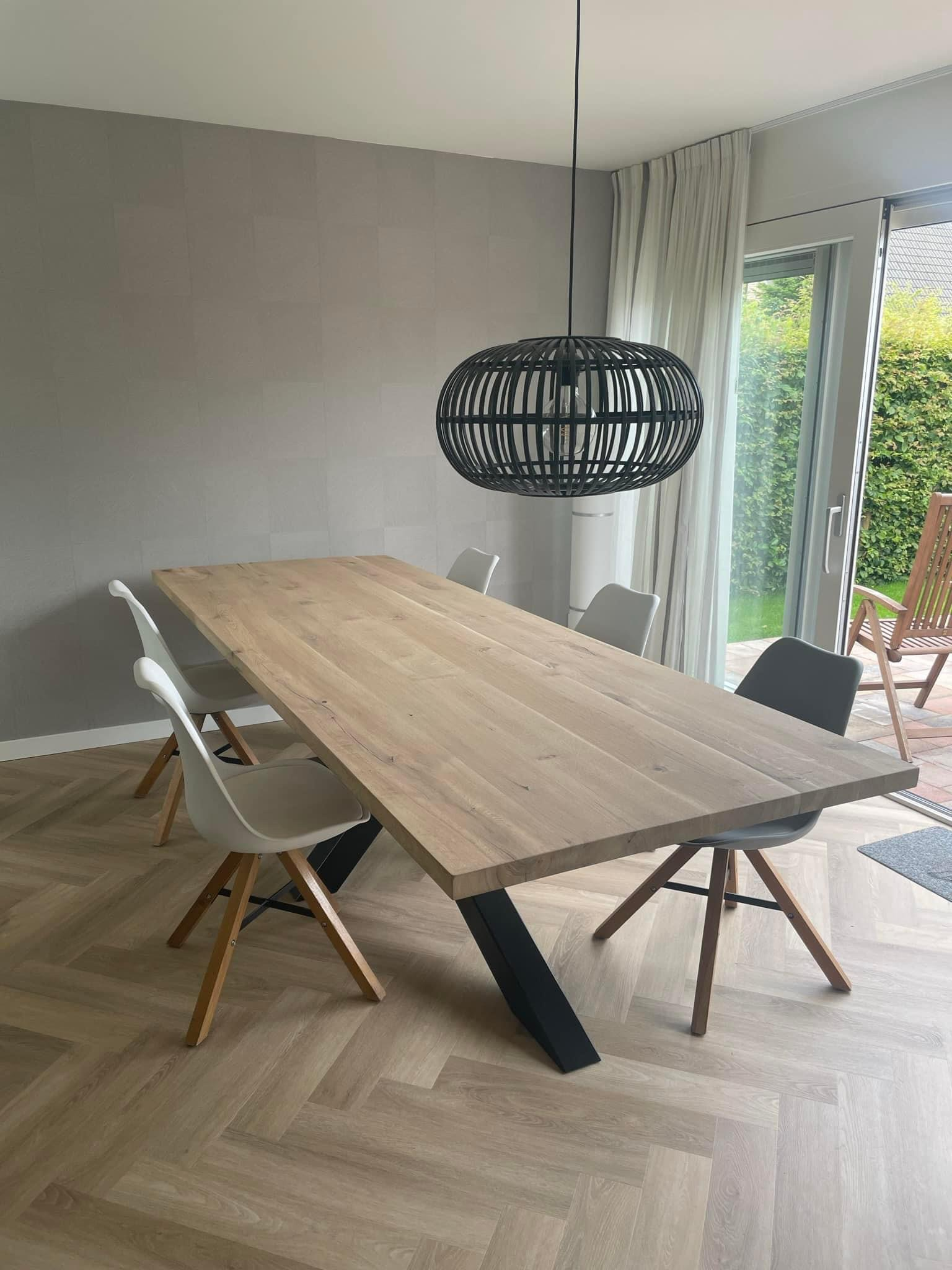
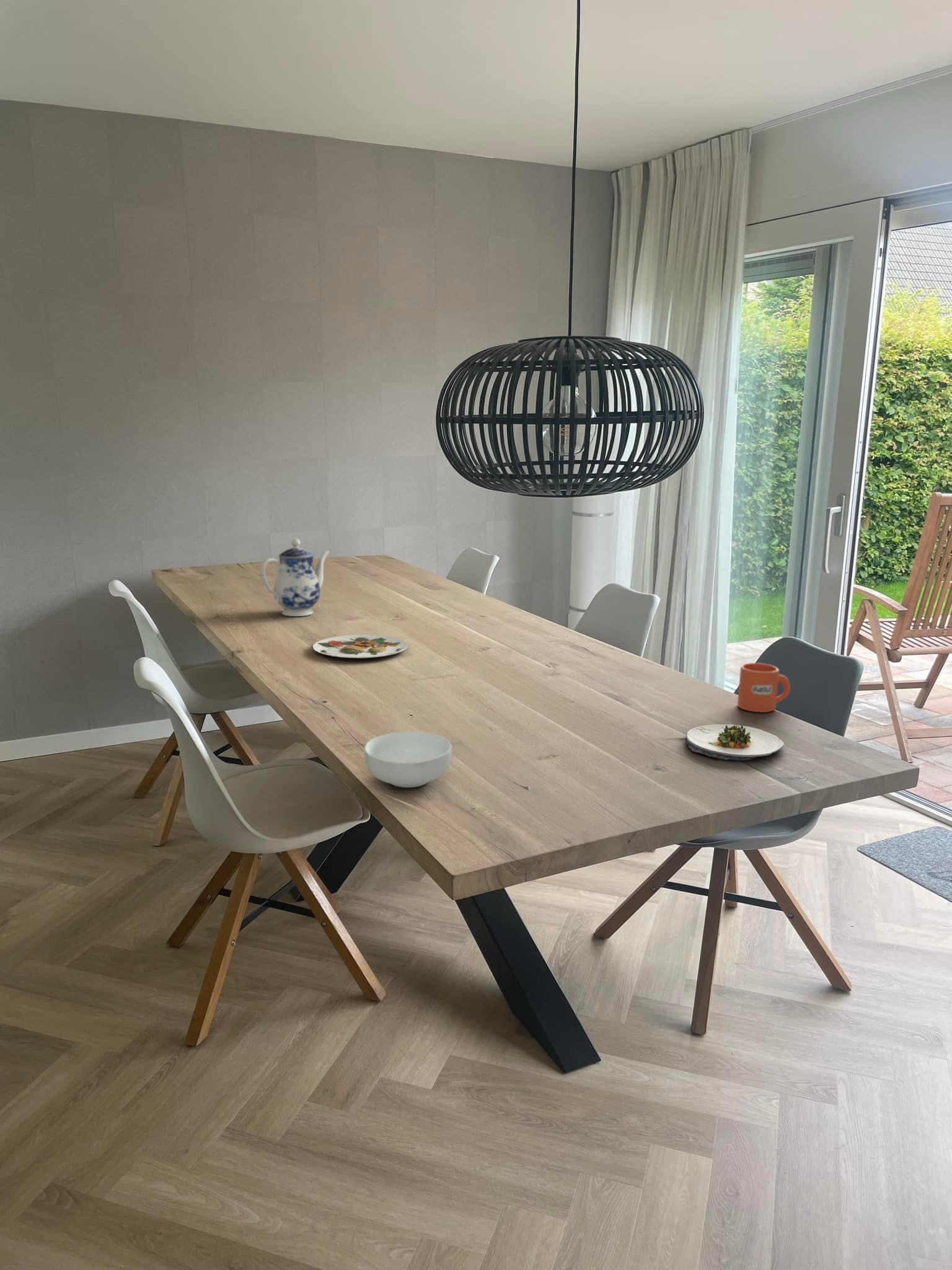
+ cereal bowl (408, 763)
+ teapot (296, 576)
+ plate (360, 647)
+ mug (765, 687)
+ salad plate (733, 735)
